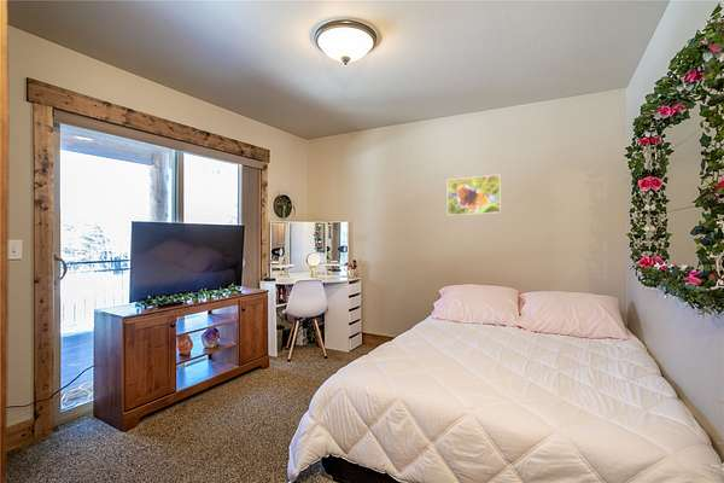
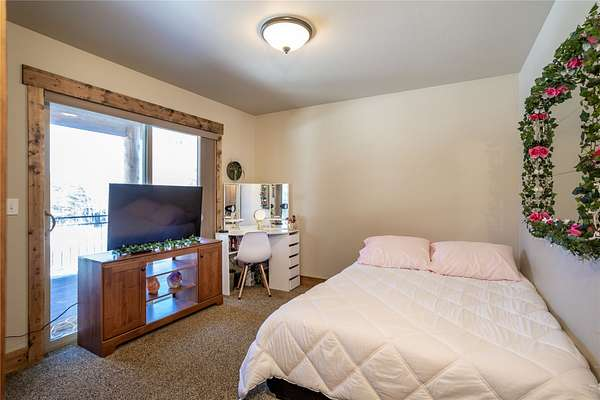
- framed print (473, 196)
